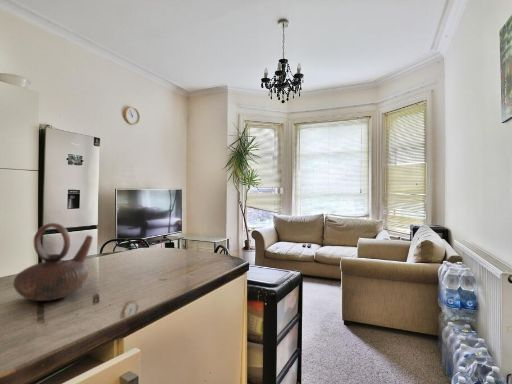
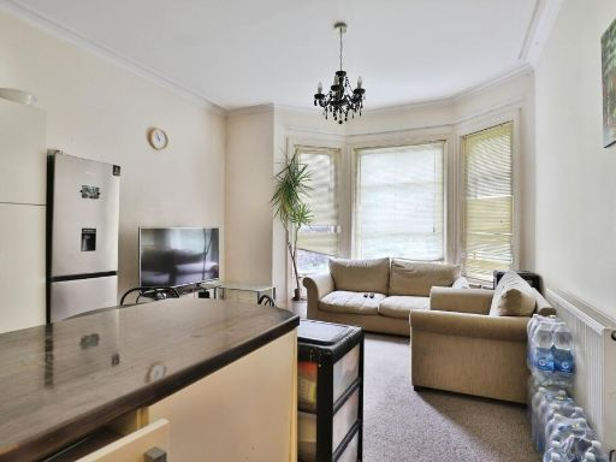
- teapot (60, 257)
